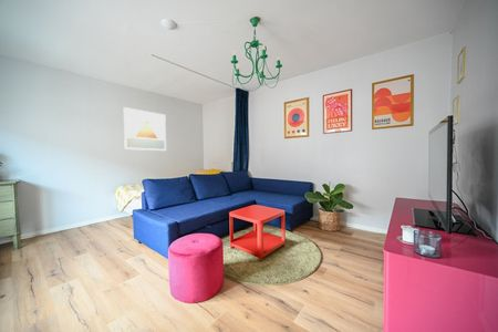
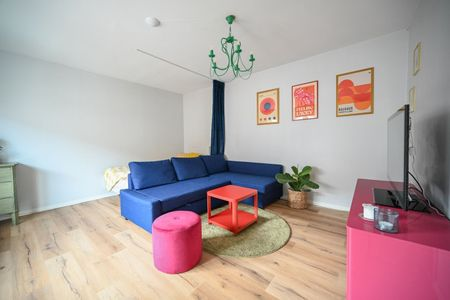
- wall art (146, 131)
